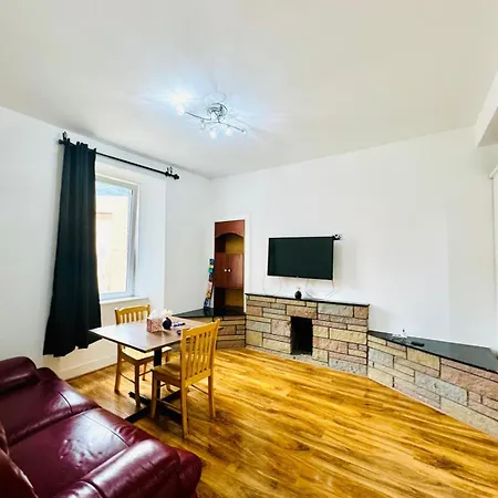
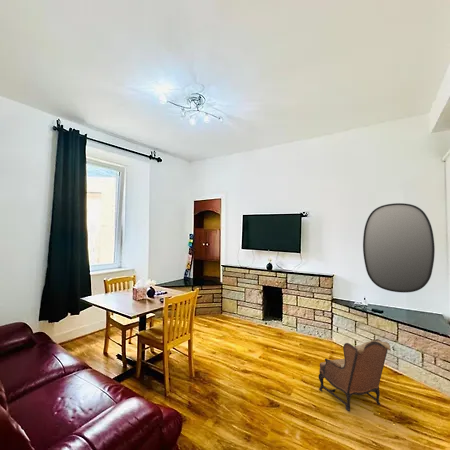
+ home mirror (396, 247)
+ armchair (345, 371)
